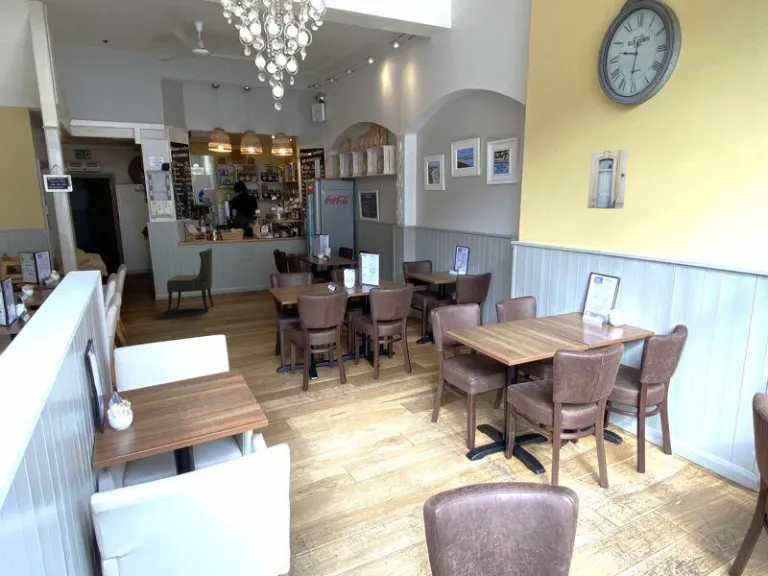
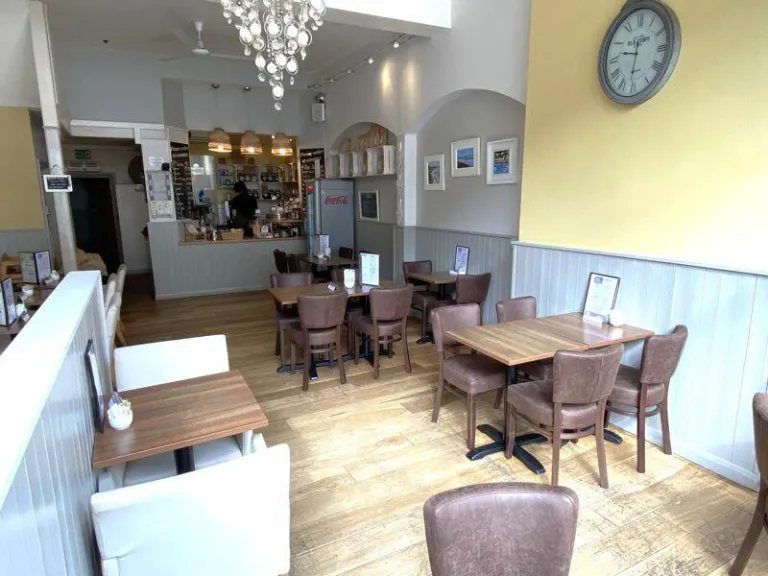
- dining chair (191, 279)
- wall art (606, 180)
